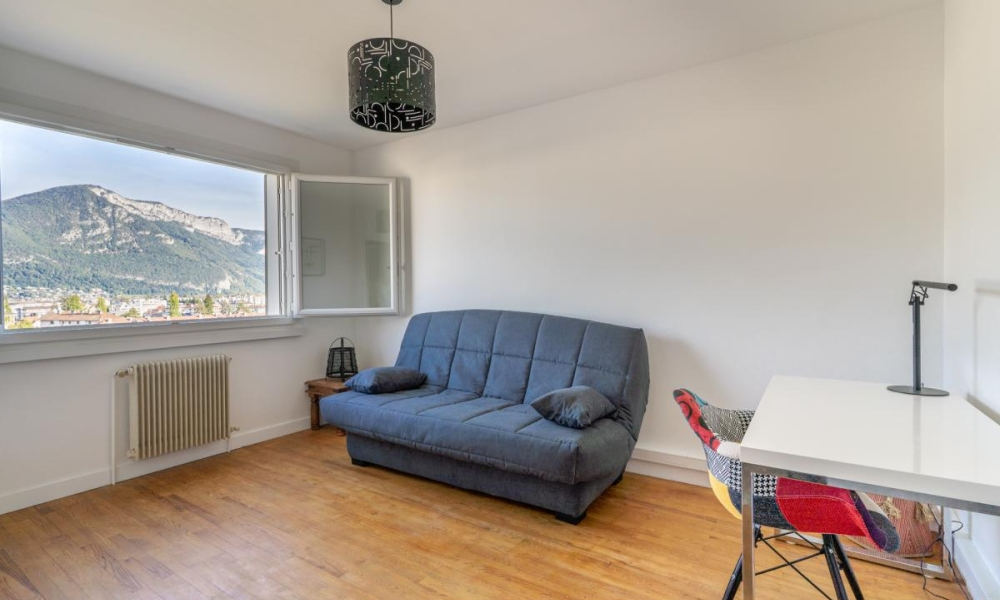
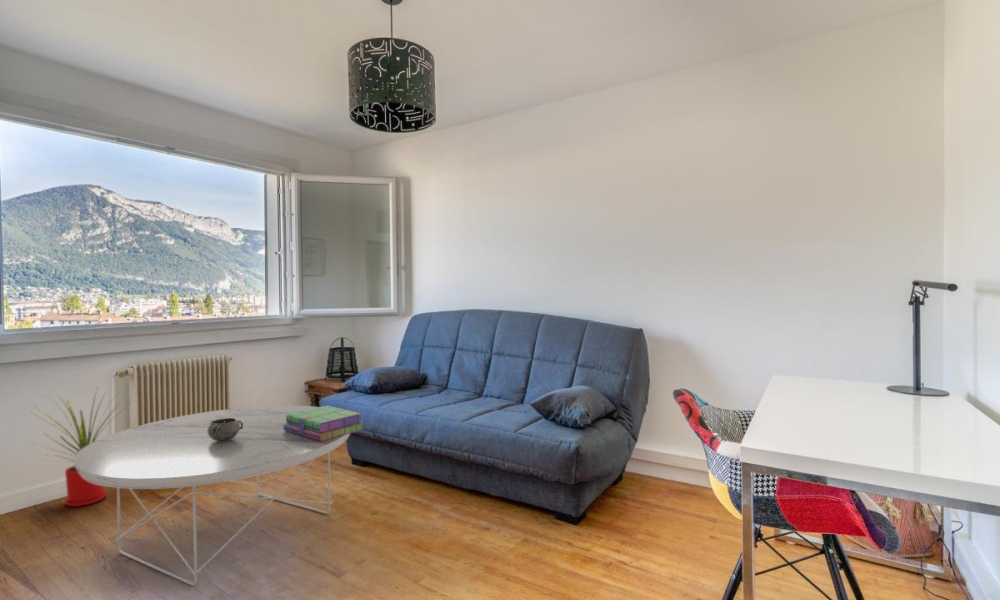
+ decorative bowl (225, 429)
+ coffee table (231, 481)
+ stack of books (323, 421)
+ house plant (84, 445)
